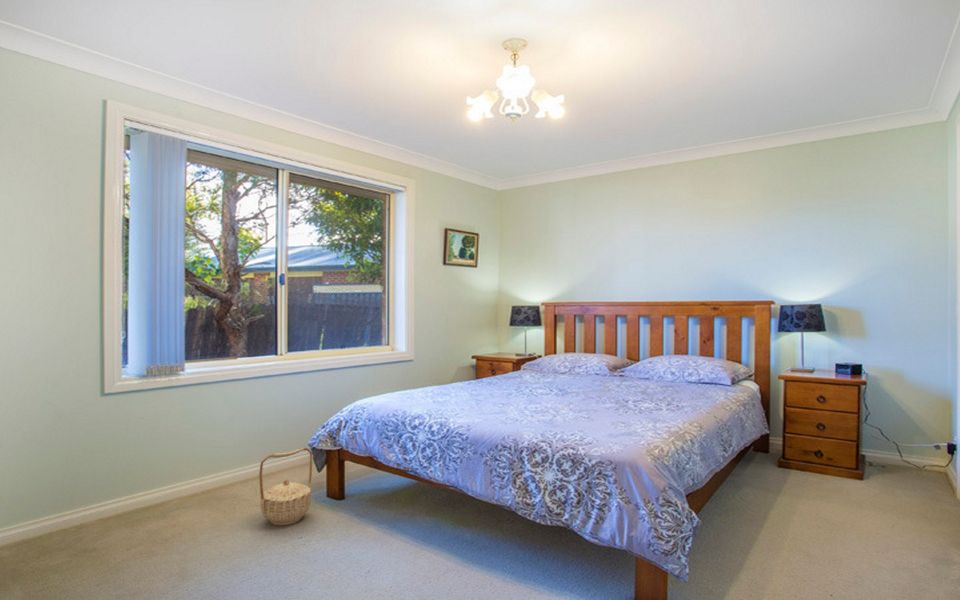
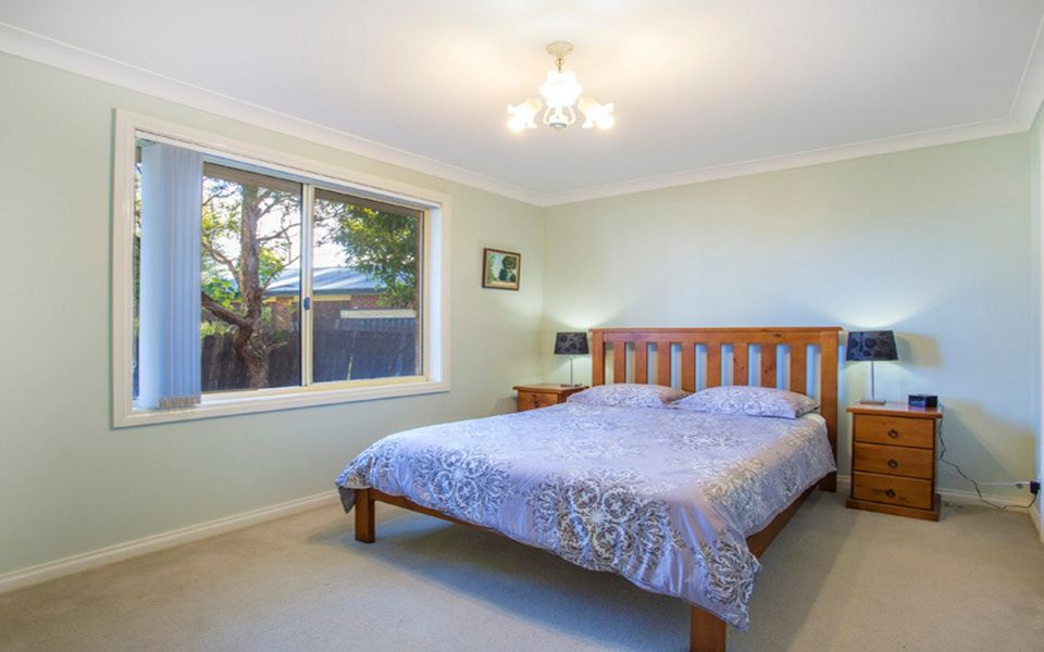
- basket (286, 484)
